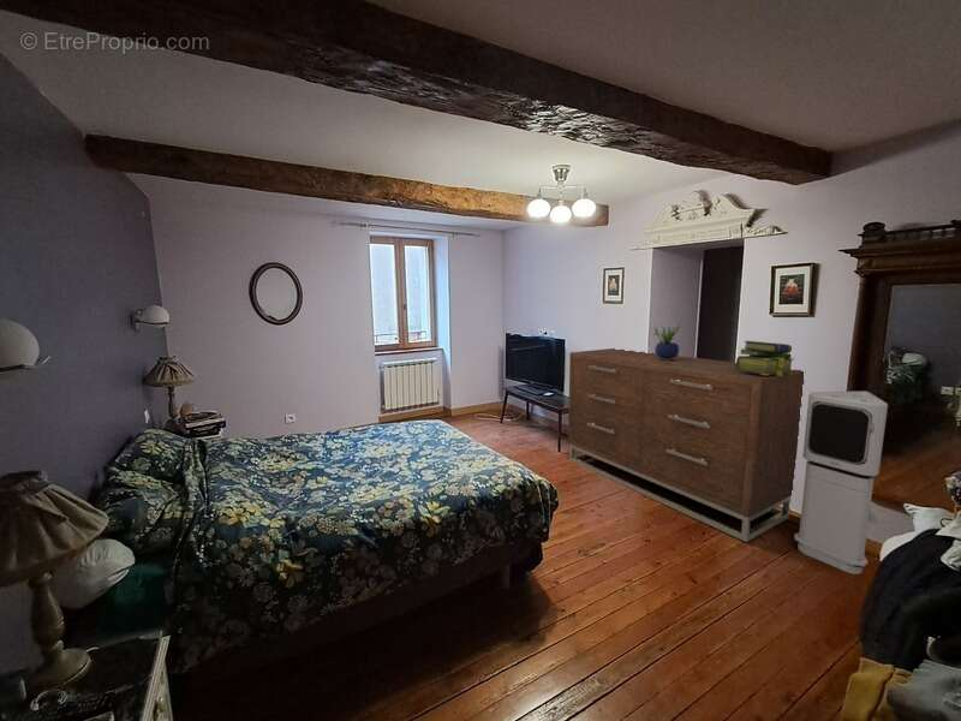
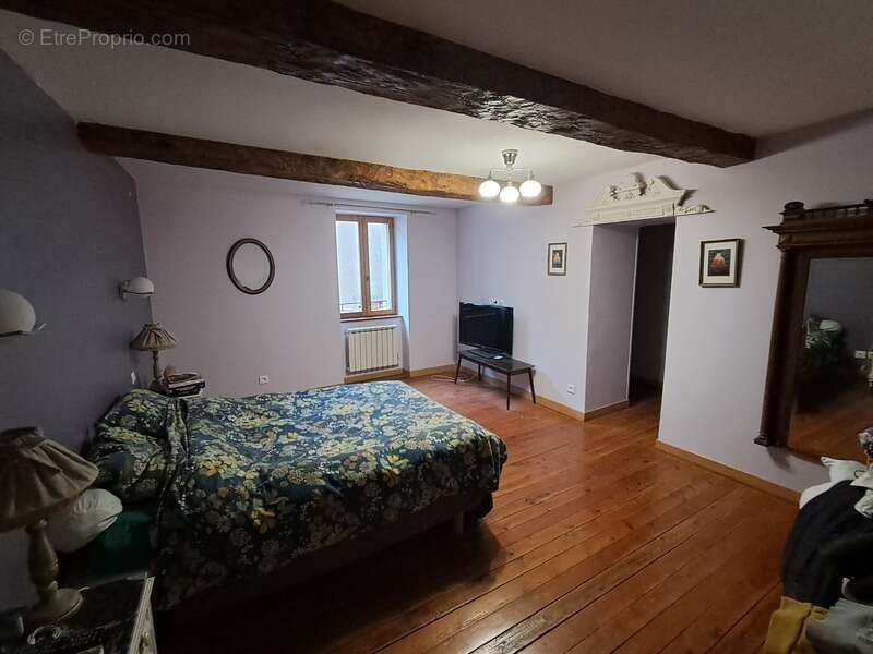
- dresser (663, 423)
- stack of books (764, 356)
- air purifier (844, 476)
- potted plant (665, 340)
